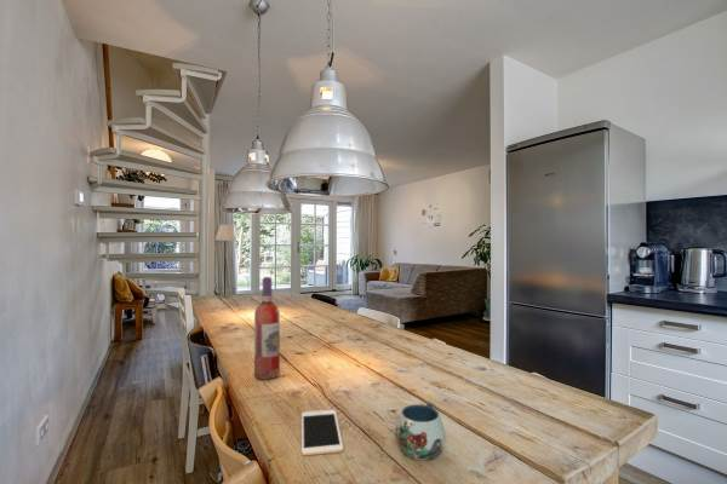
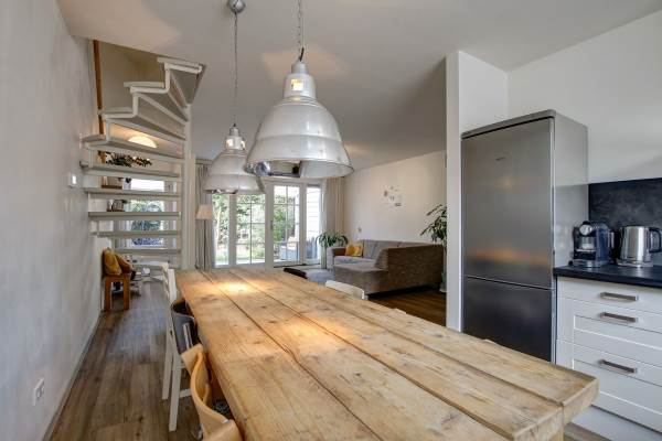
- mug (422, 427)
- cell phone (320, 430)
- wine bottle (267, 325)
